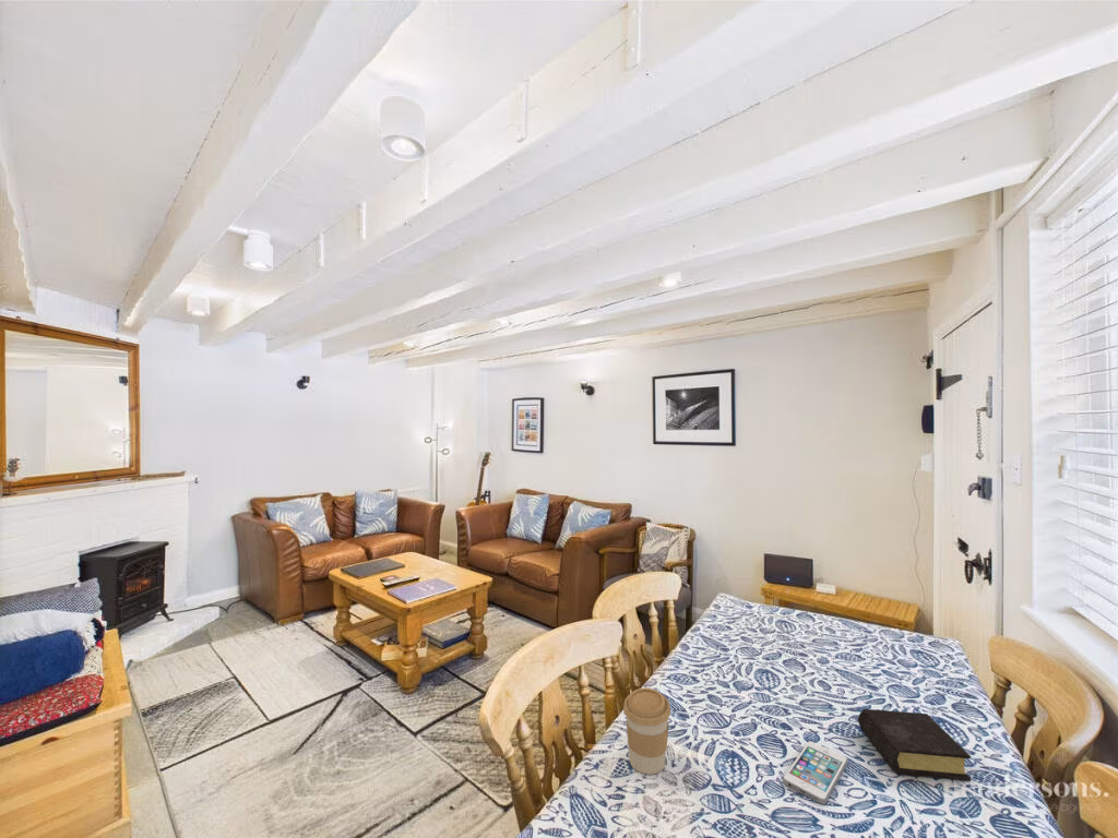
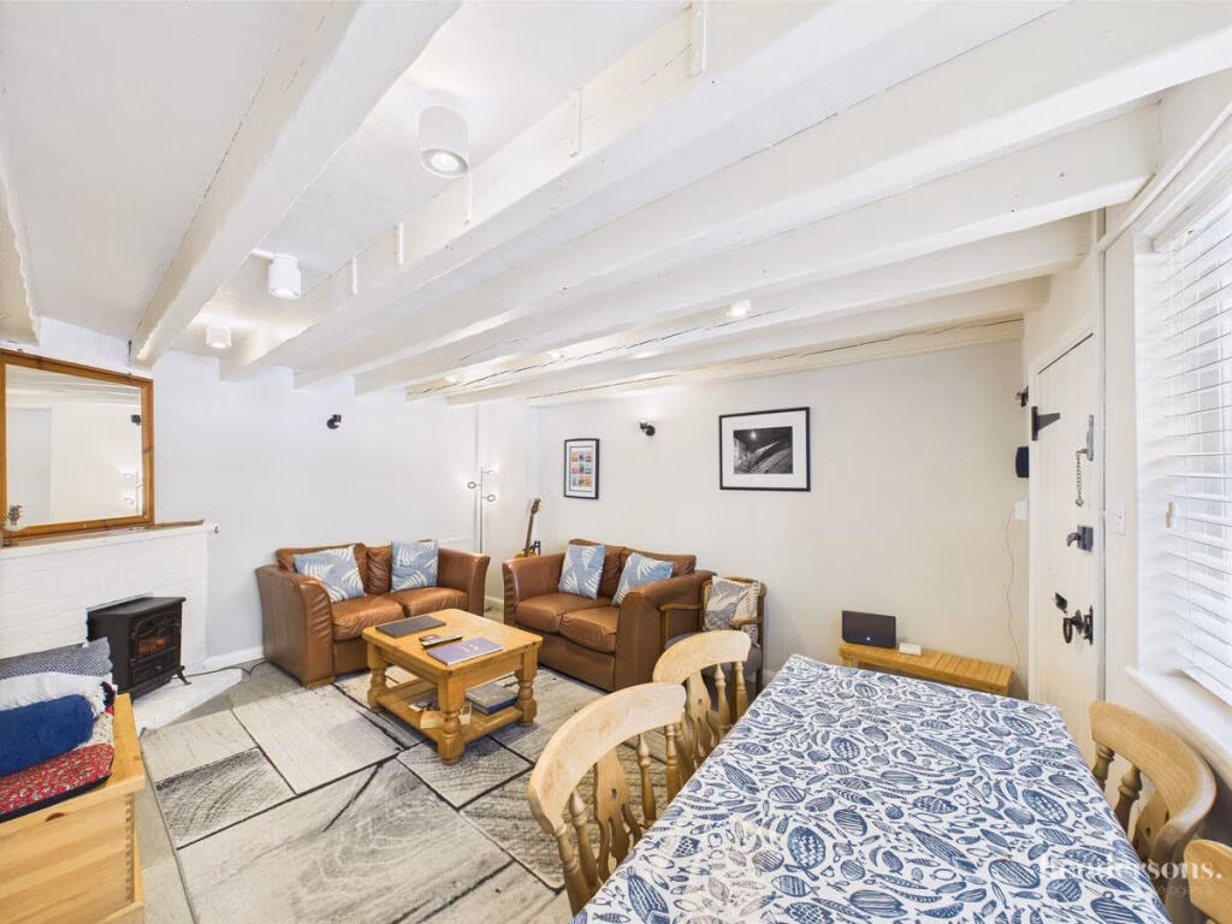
- book (908, 741)
- coffee cup (646, 729)
- smartphone (816, 769)
